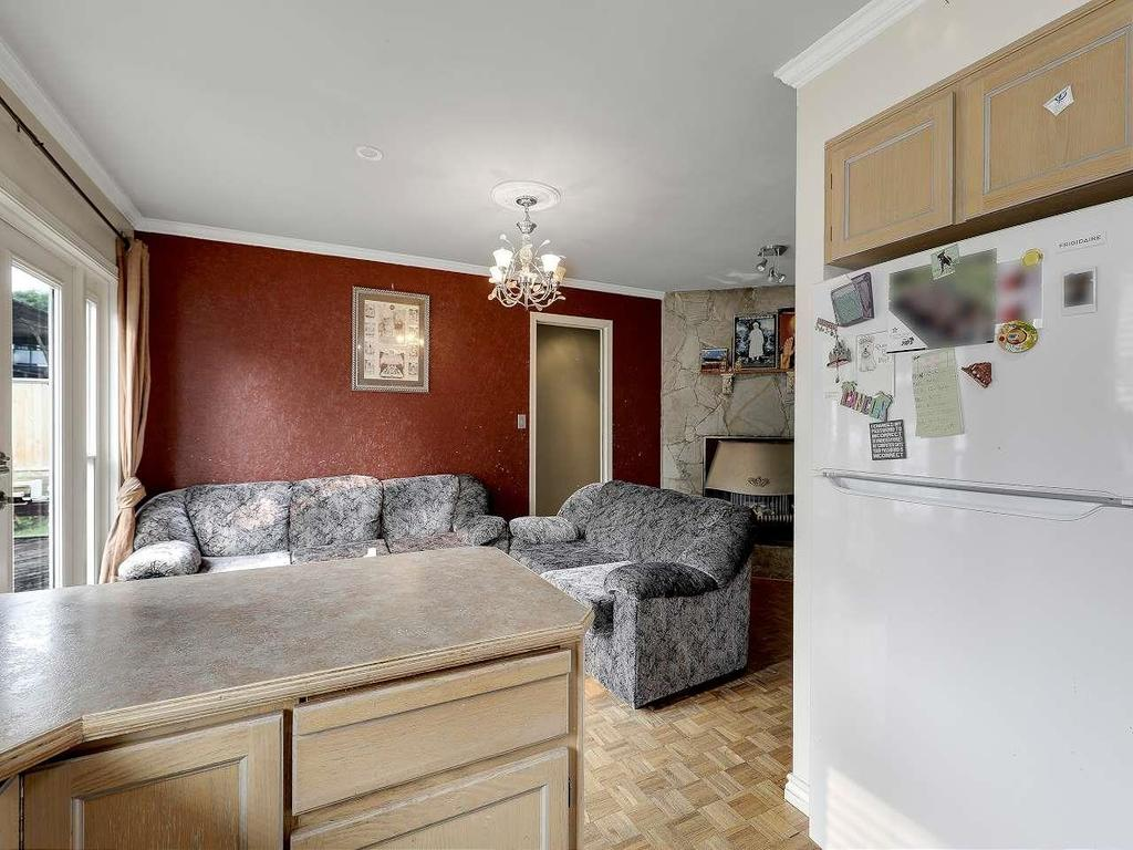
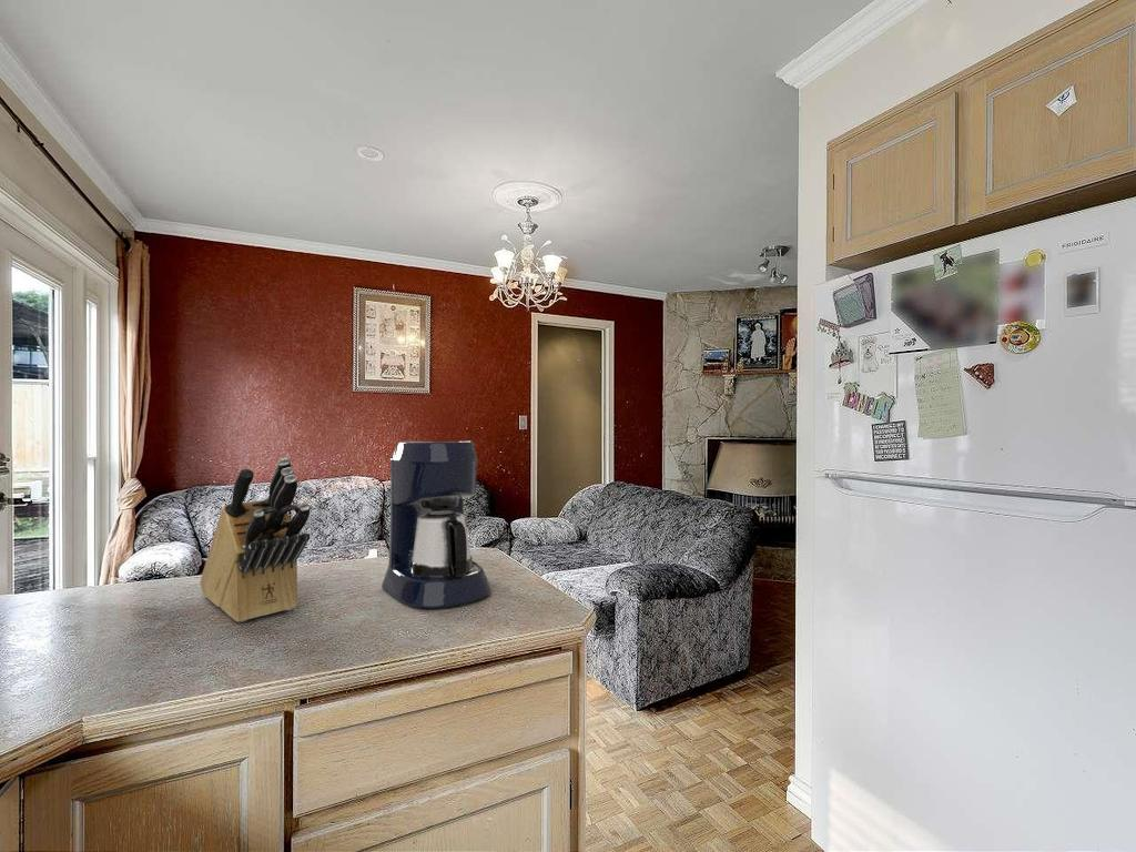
+ knife block (253, 531)
+ coffee maker (439, 514)
